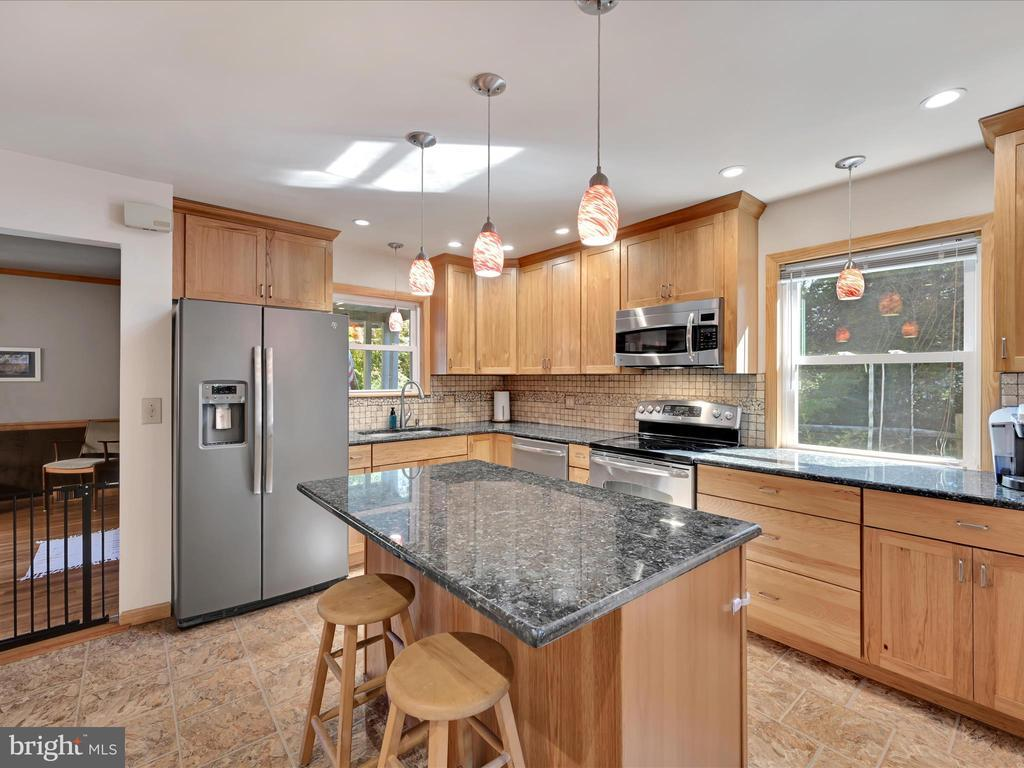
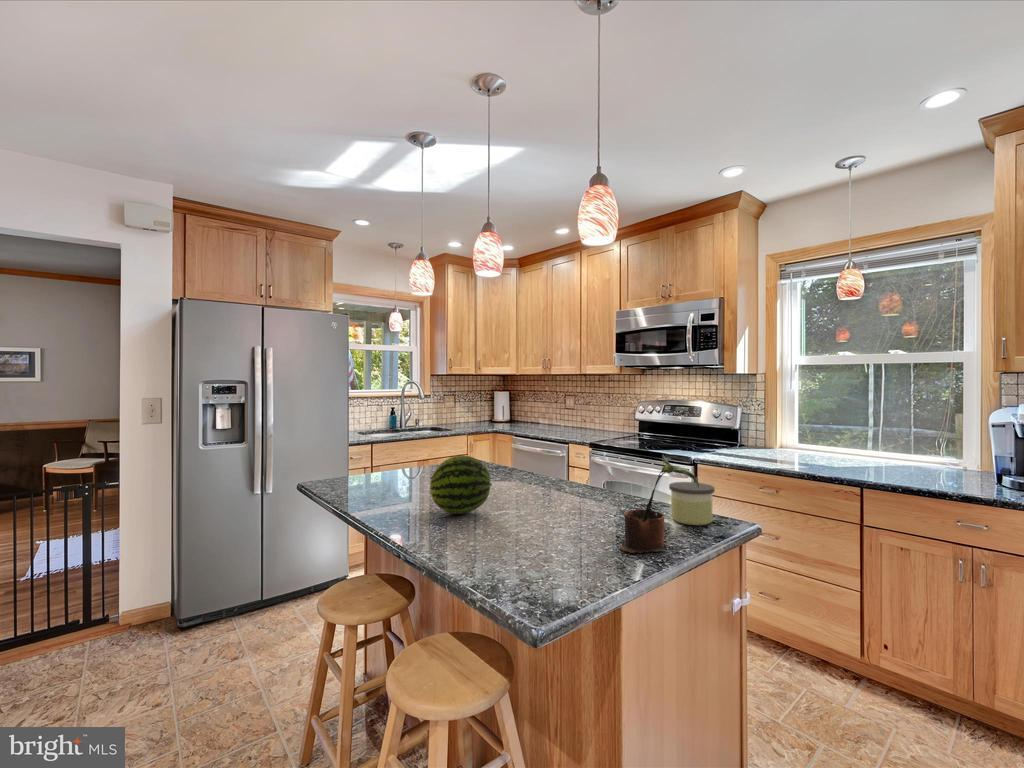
+ potted plant (652, 498)
+ candle (691, 503)
+ fruit (461, 484)
